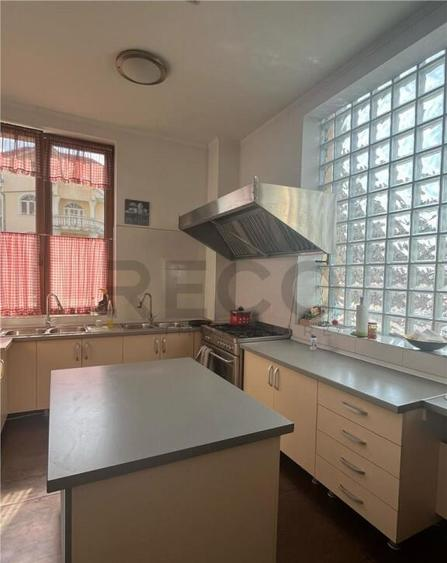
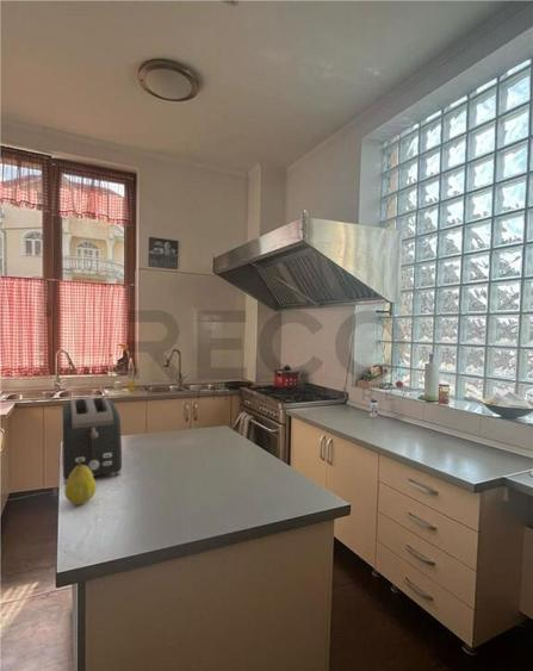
+ toaster (89, 433)
+ fruit (81, 481)
